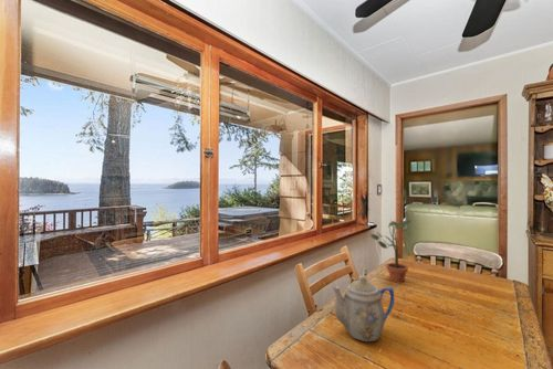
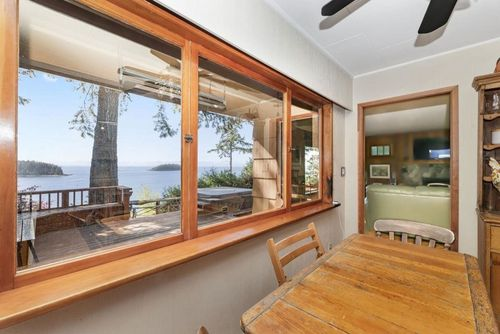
- teapot (363, 304)
- potted plant (397, 247)
